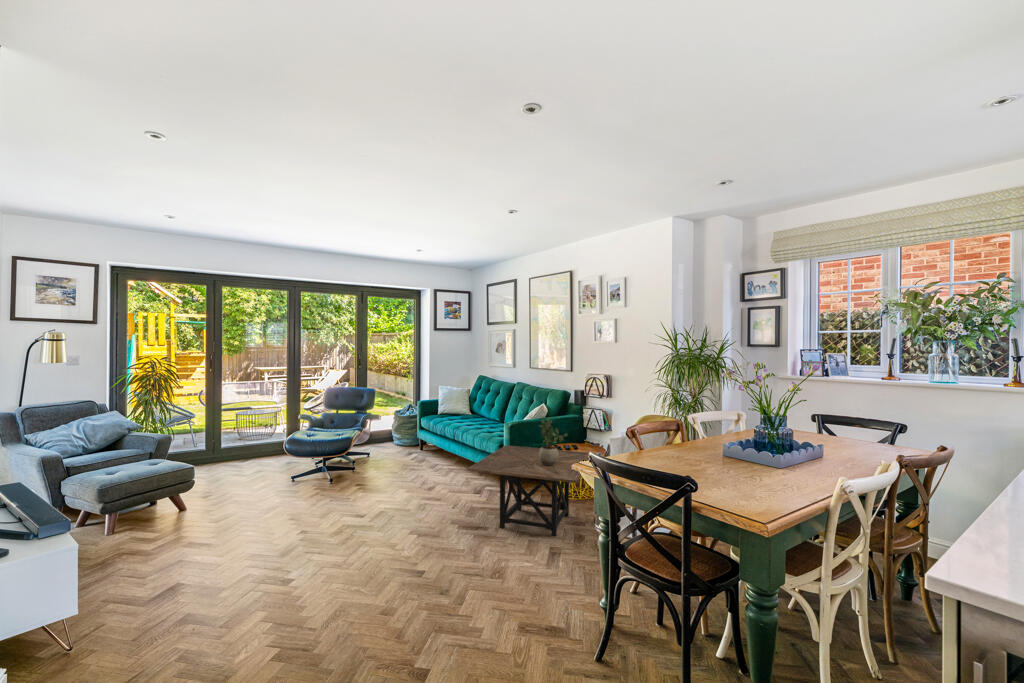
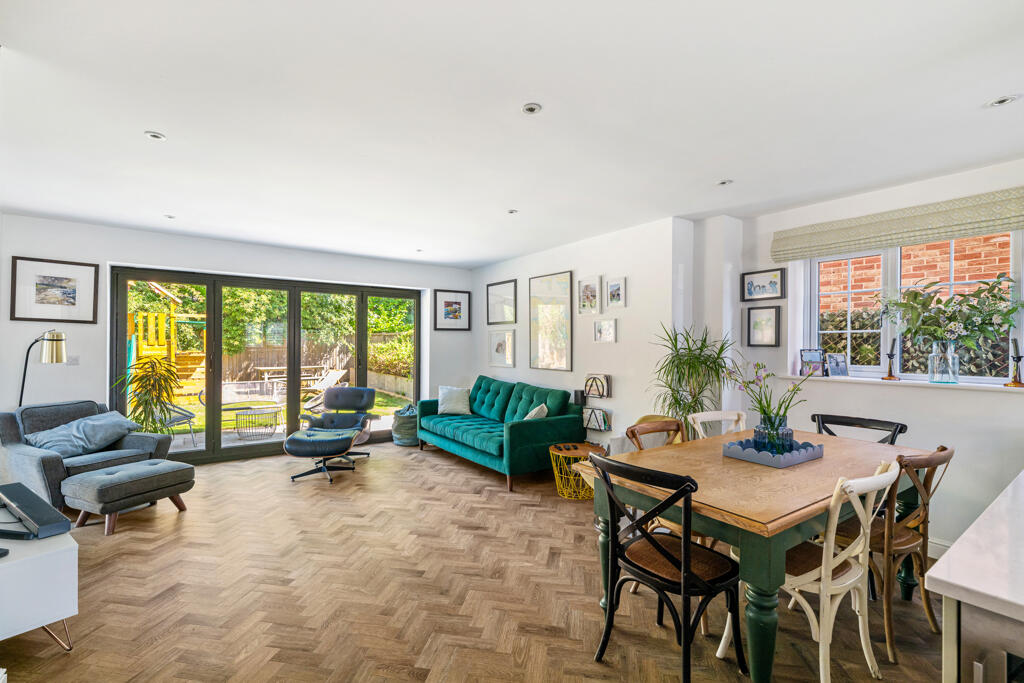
- side table (535, 490)
- potted plant (551, 441)
